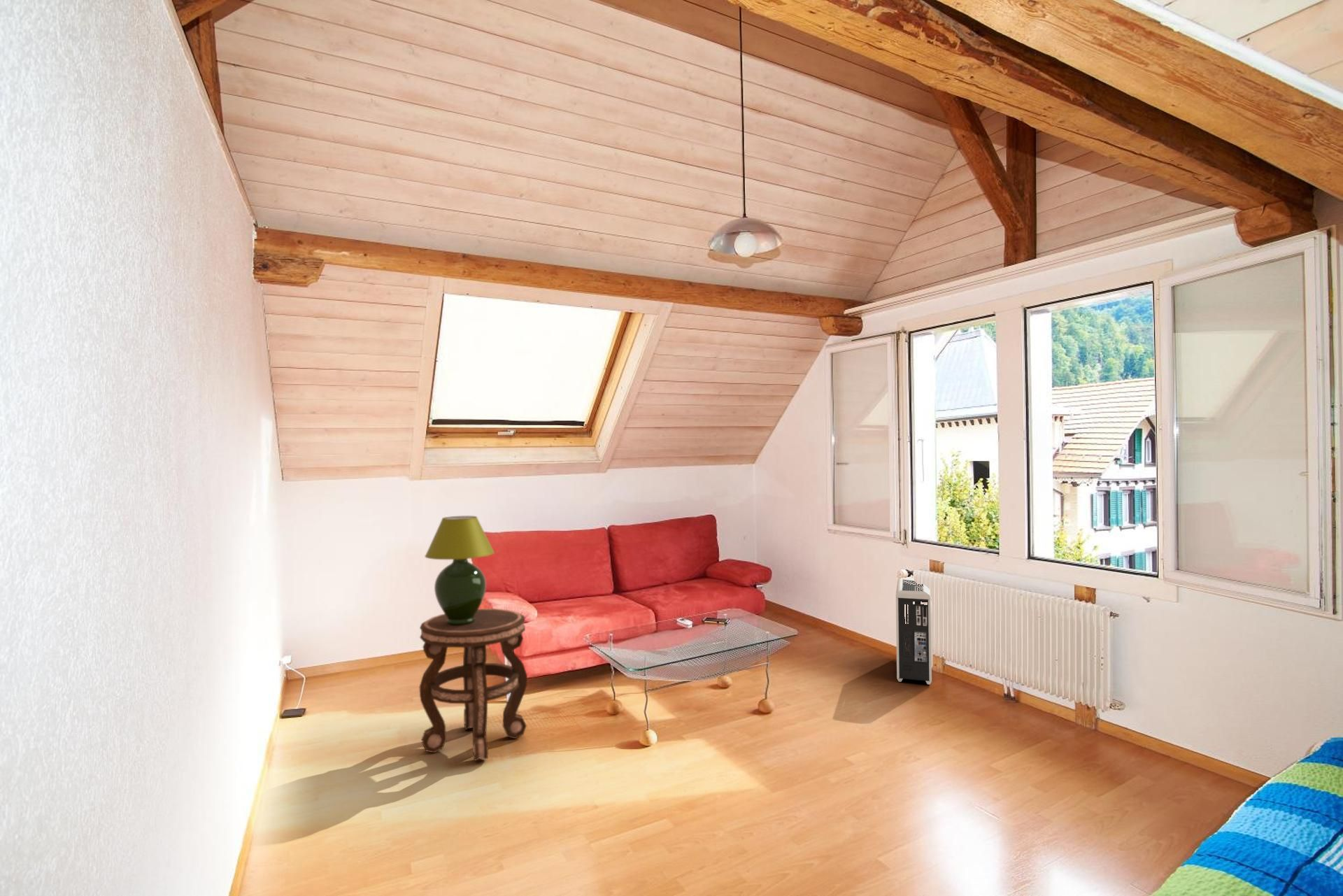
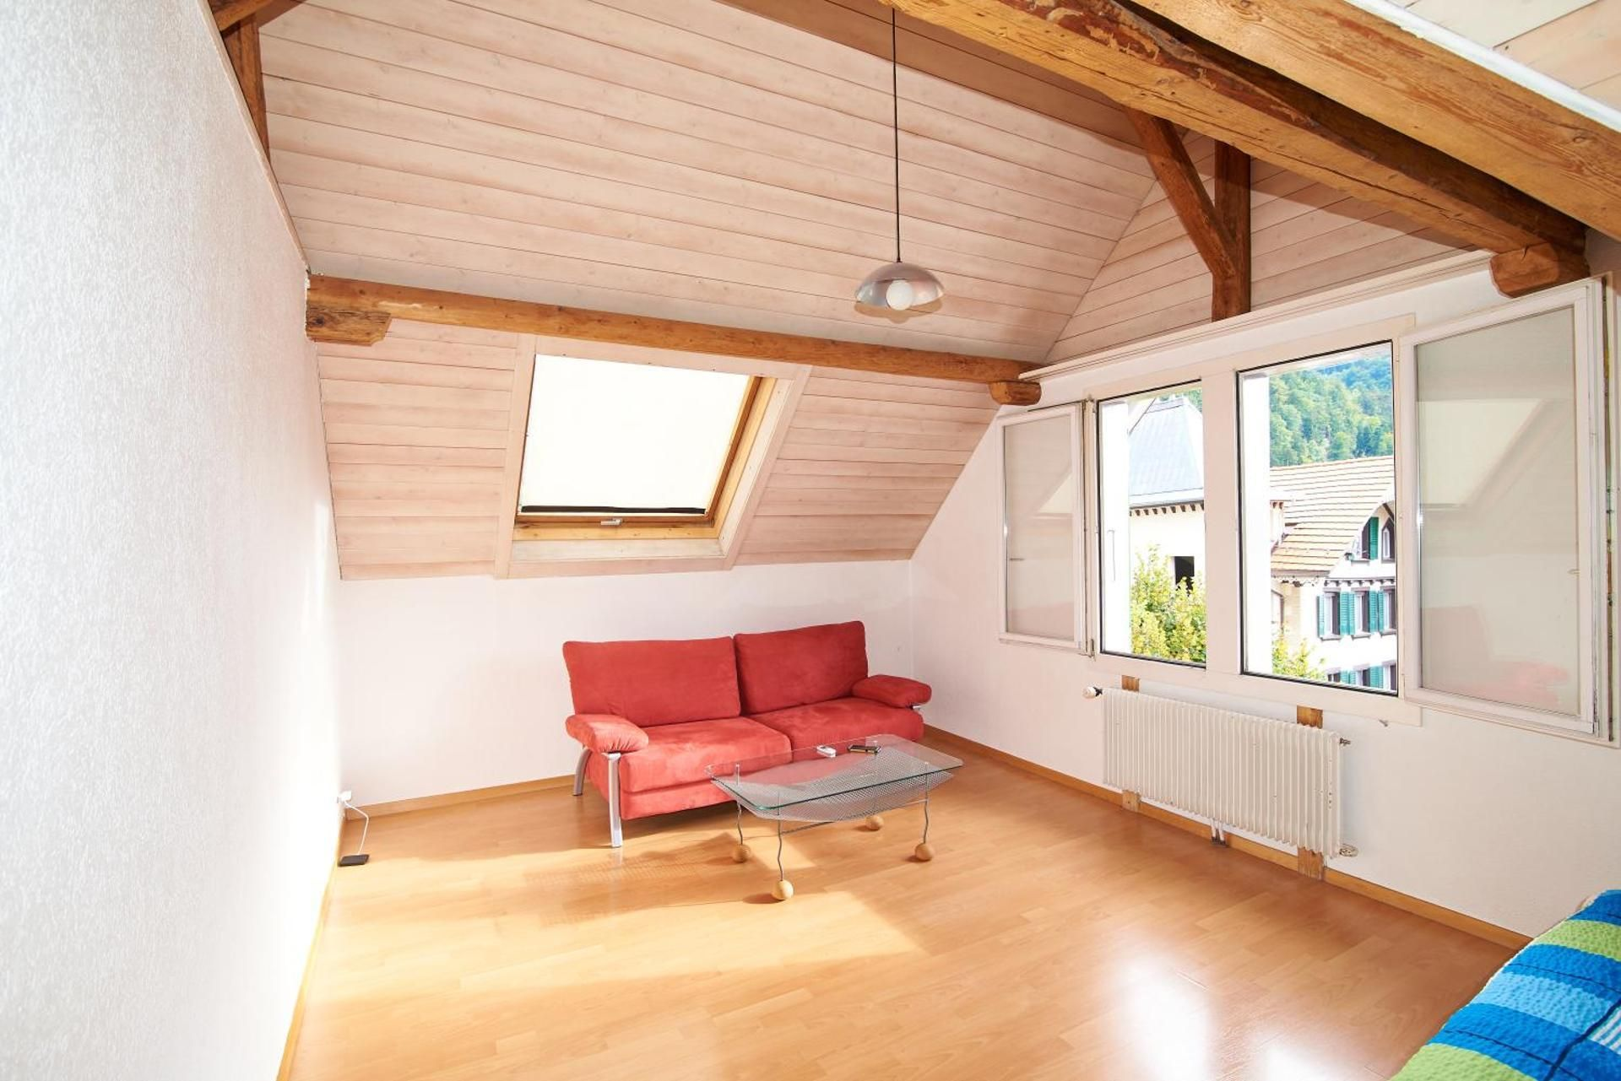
- table lamp (460, 569)
- side table (474, 681)
- air purifier (914, 625)
